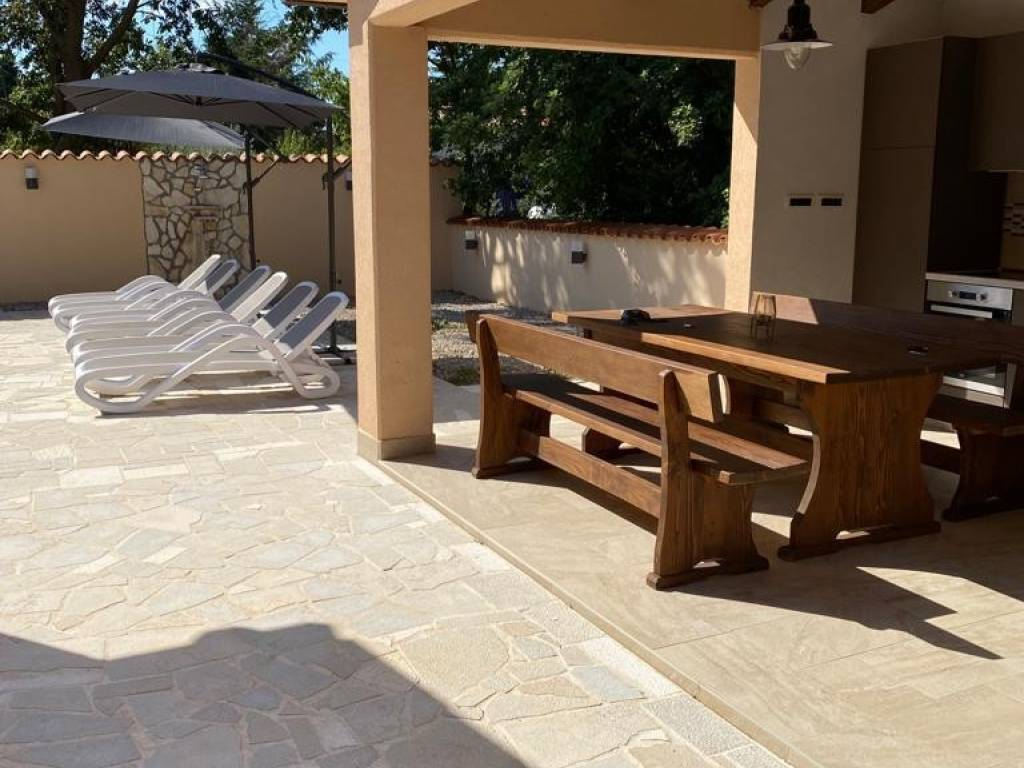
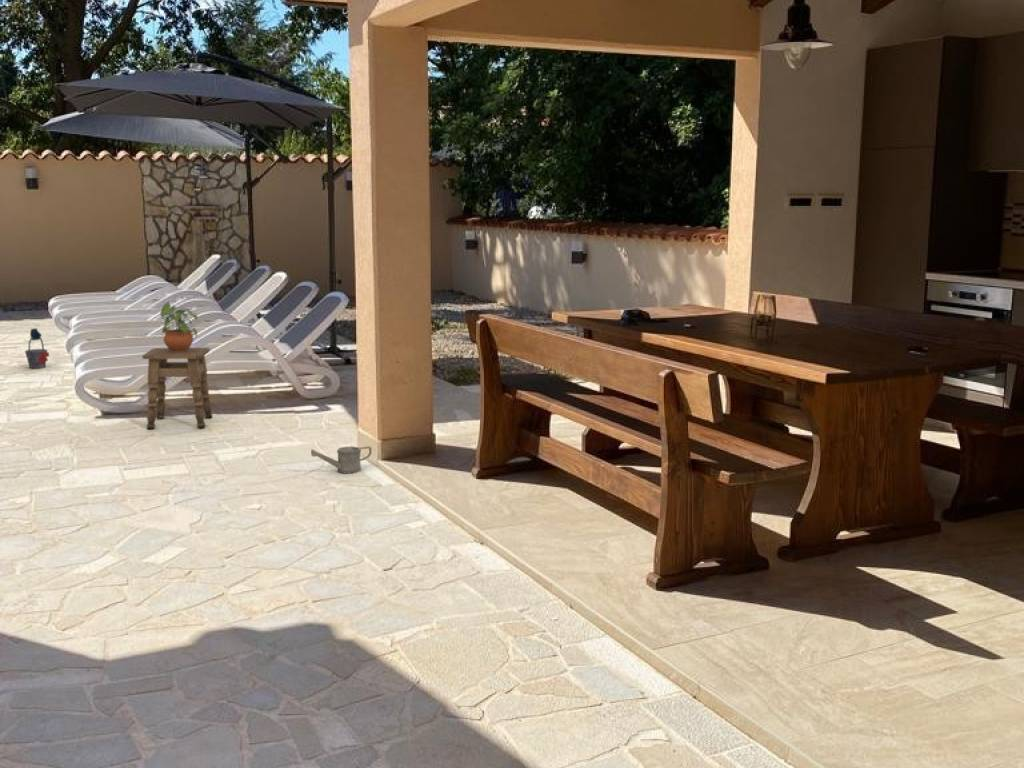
+ side table (178, 376)
+ watering can (341, 458)
+ potted plant (174, 325)
+ bucket (36, 349)
